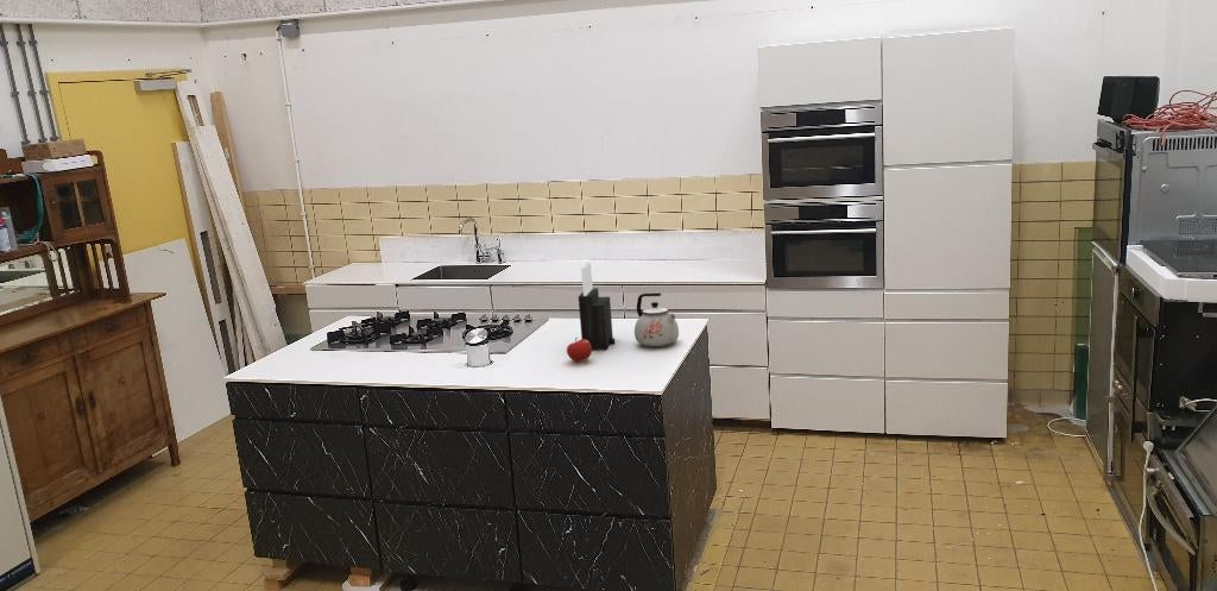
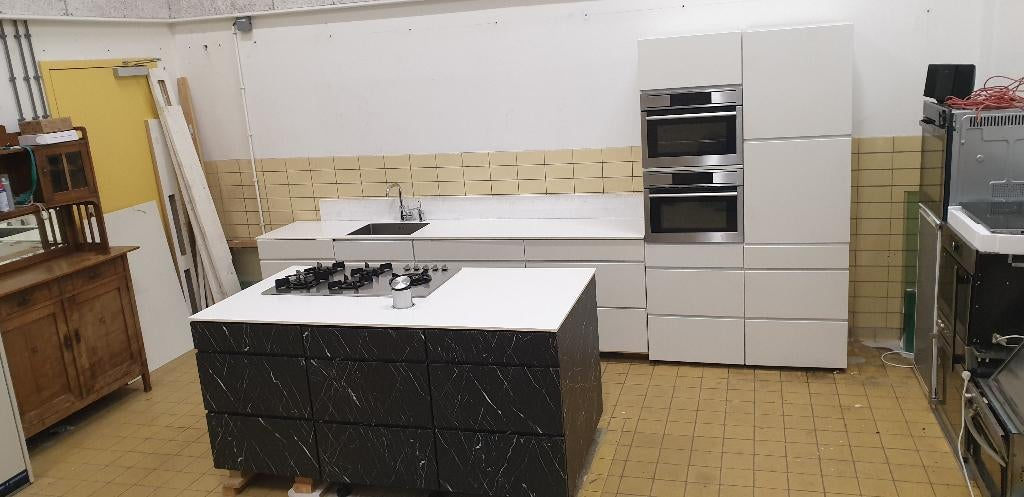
- kettle (656, 317)
- fruit (579, 350)
- knife block (597, 304)
